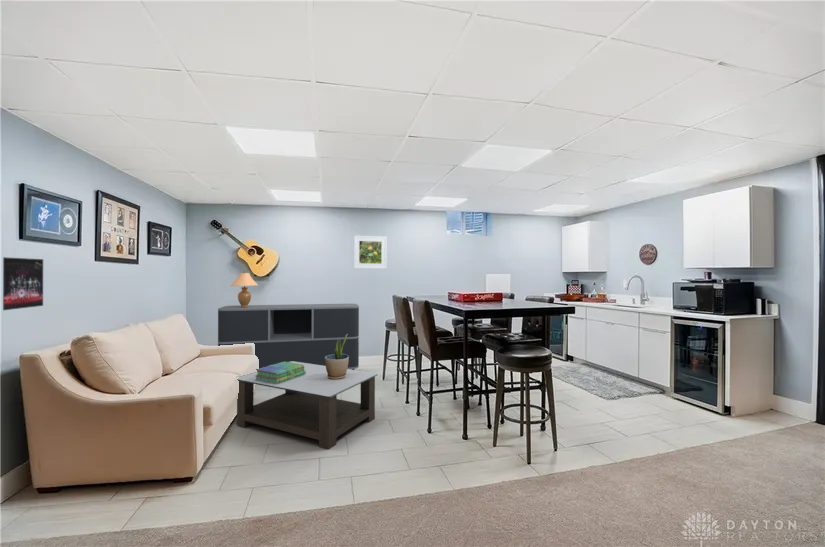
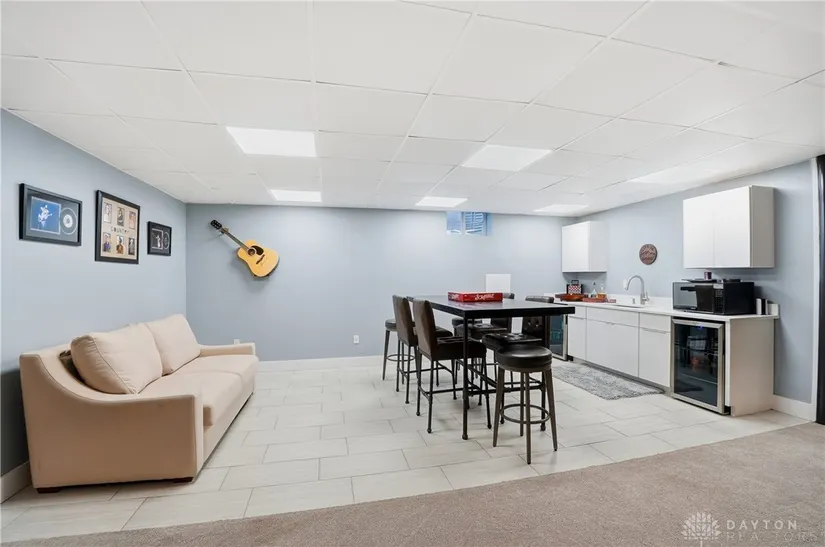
- sideboard (292, 340)
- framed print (370, 252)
- table lamp (244, 289)
- potted plant (336, 355)
- coffee table (307, 399)
- album cover (24, 283)
- stack of books (280, 371)
